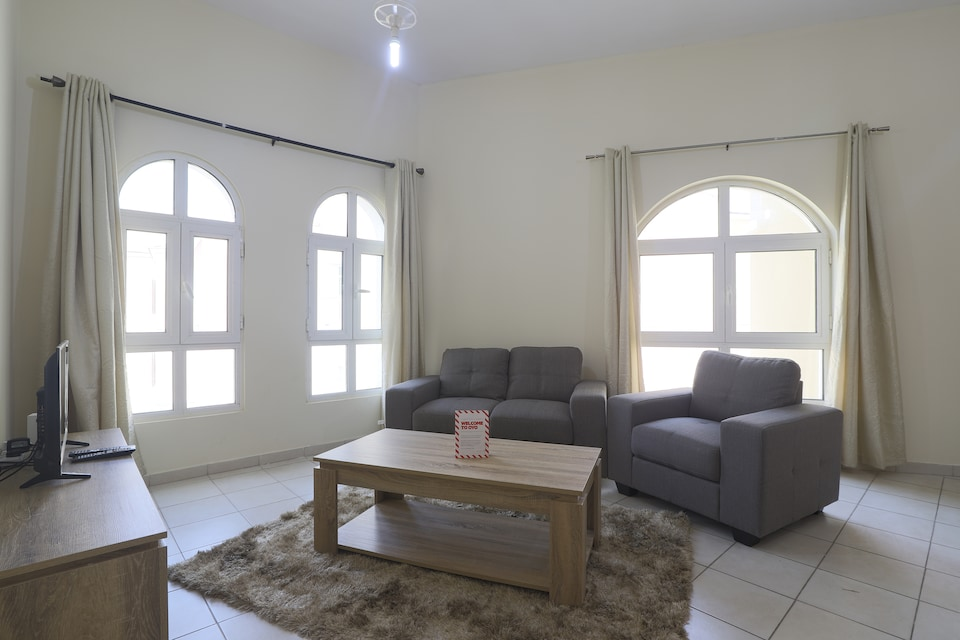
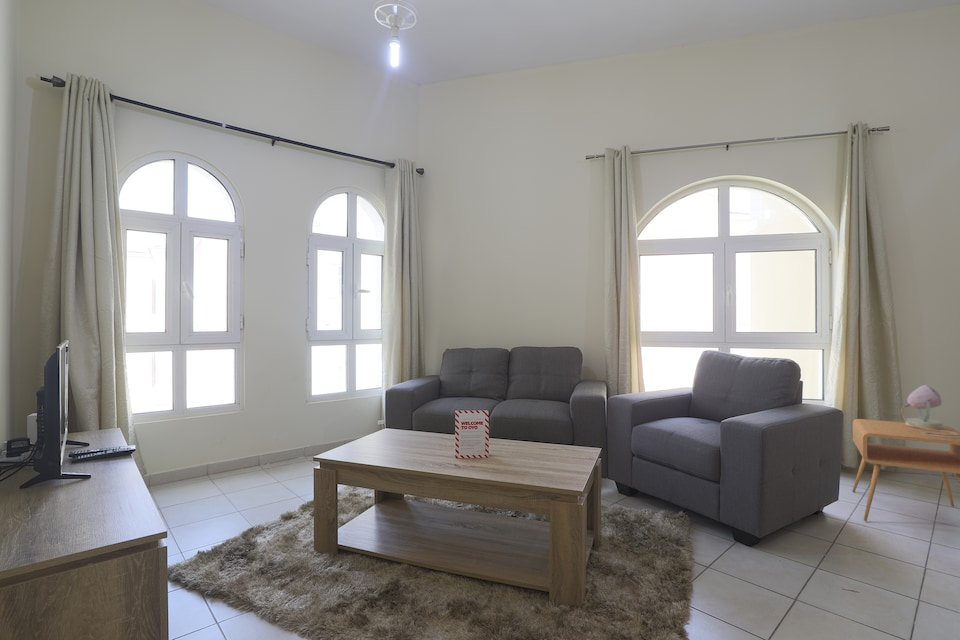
+ table lamp (929, 408)
+ side table (909, 467)
